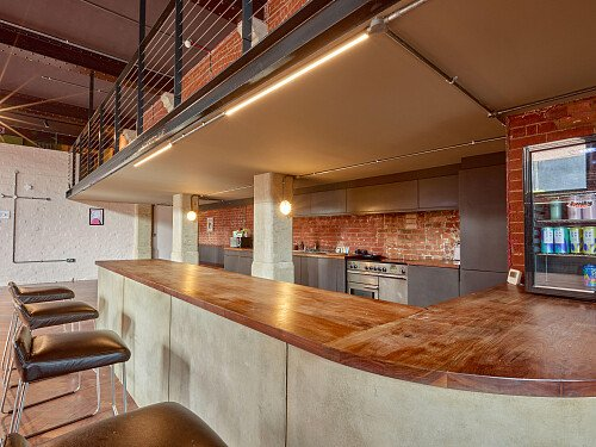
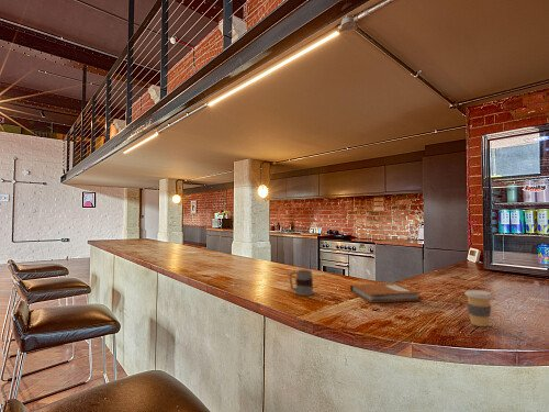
+ notebook (384, 291)
+ mug (301, 281)
+ coffee cup (479, 308)
